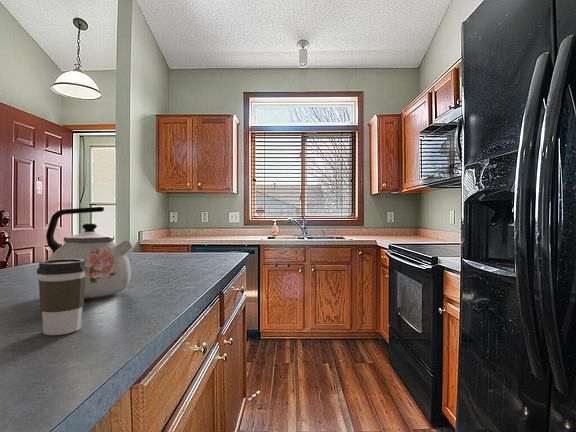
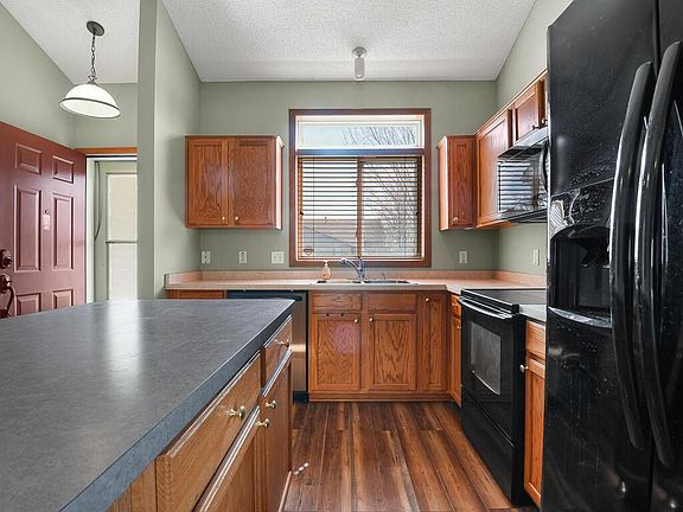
- kettle (90, 250)
- coffee cup (62, 295)
